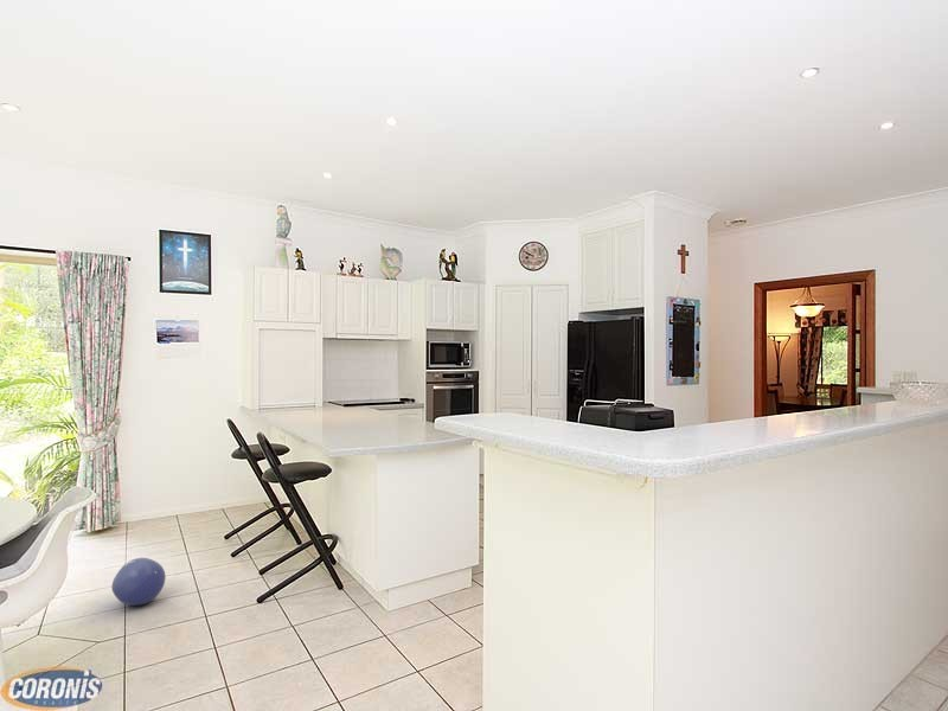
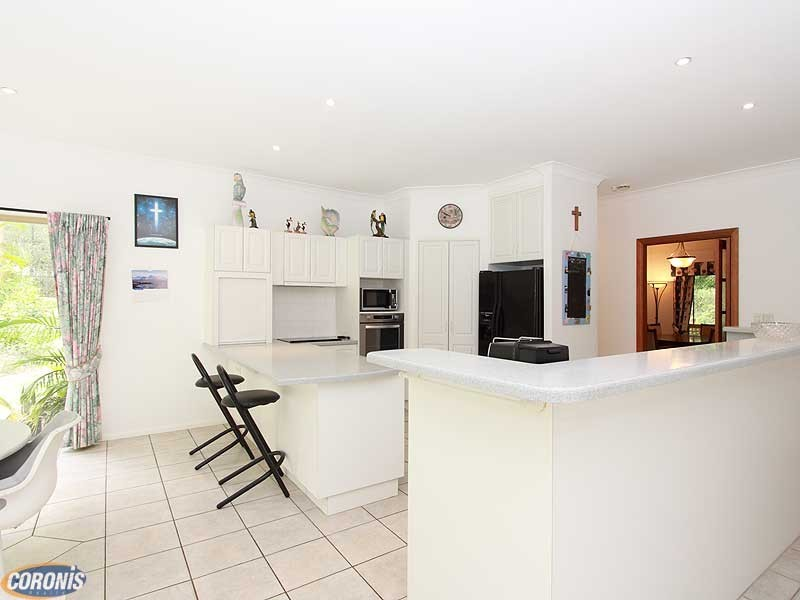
- ball (139, 581)
